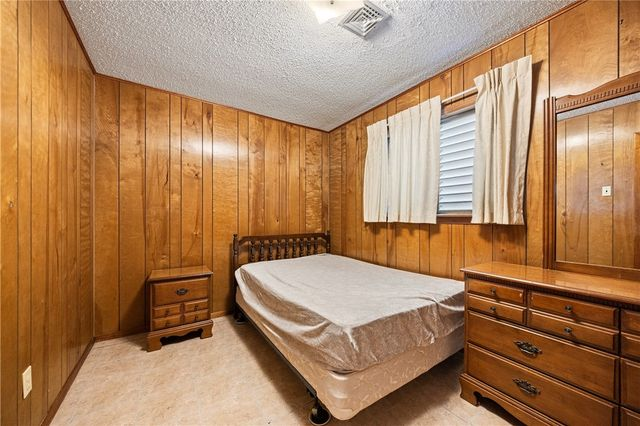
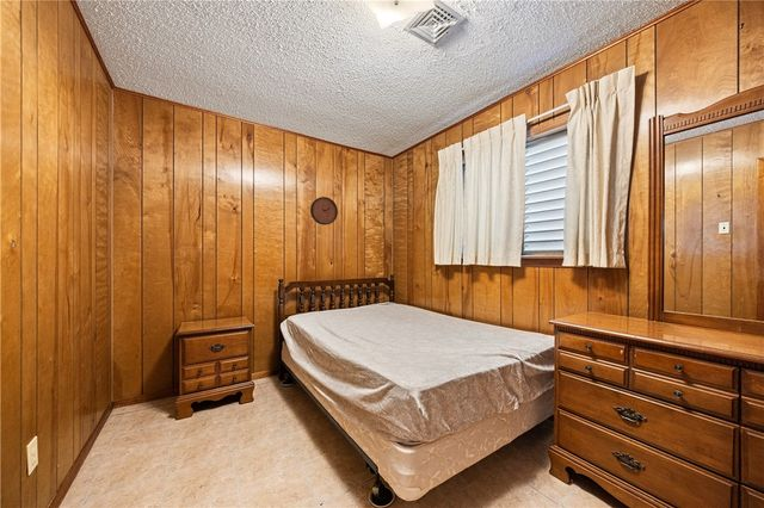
+ clock (324, 210)
